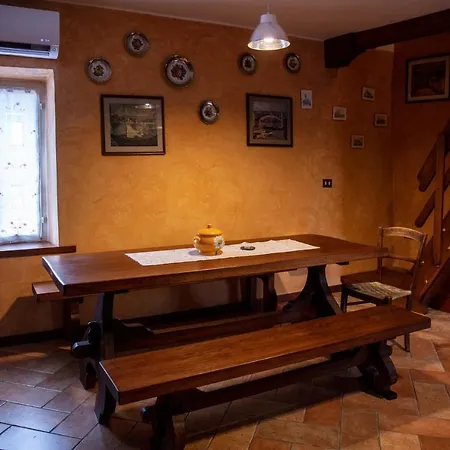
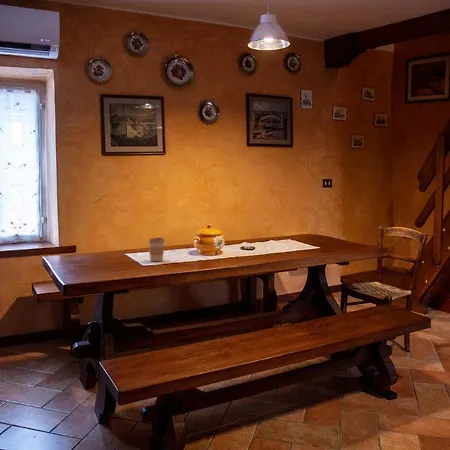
+ coffee cup (156, 248)
